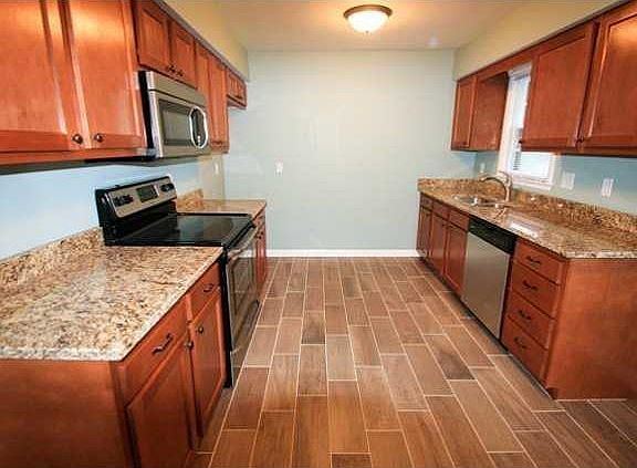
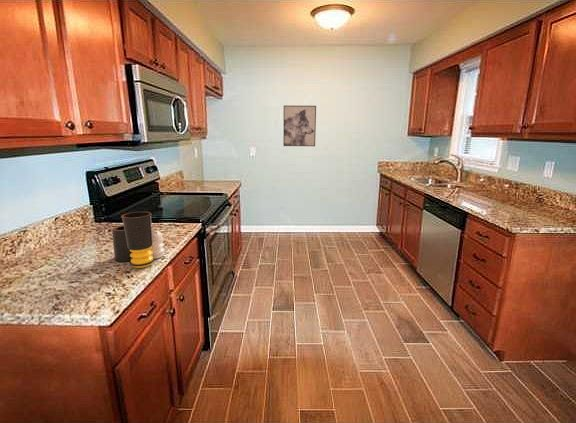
+ wall art (299, 126)
+ water filter (136, 234)
